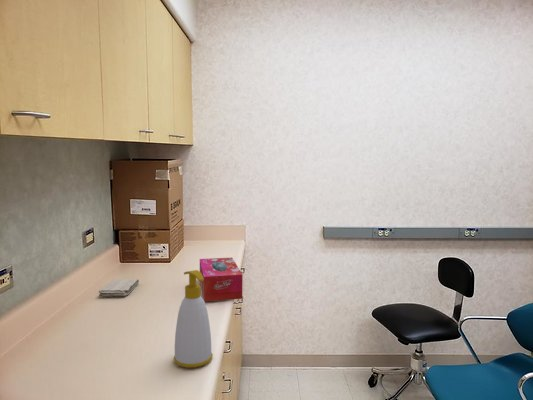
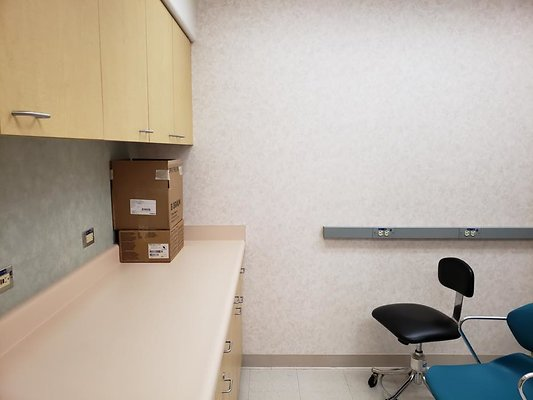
- washcloth (119, 286)
- tissue box (219, 277)
- soap bottle (193, 315)
